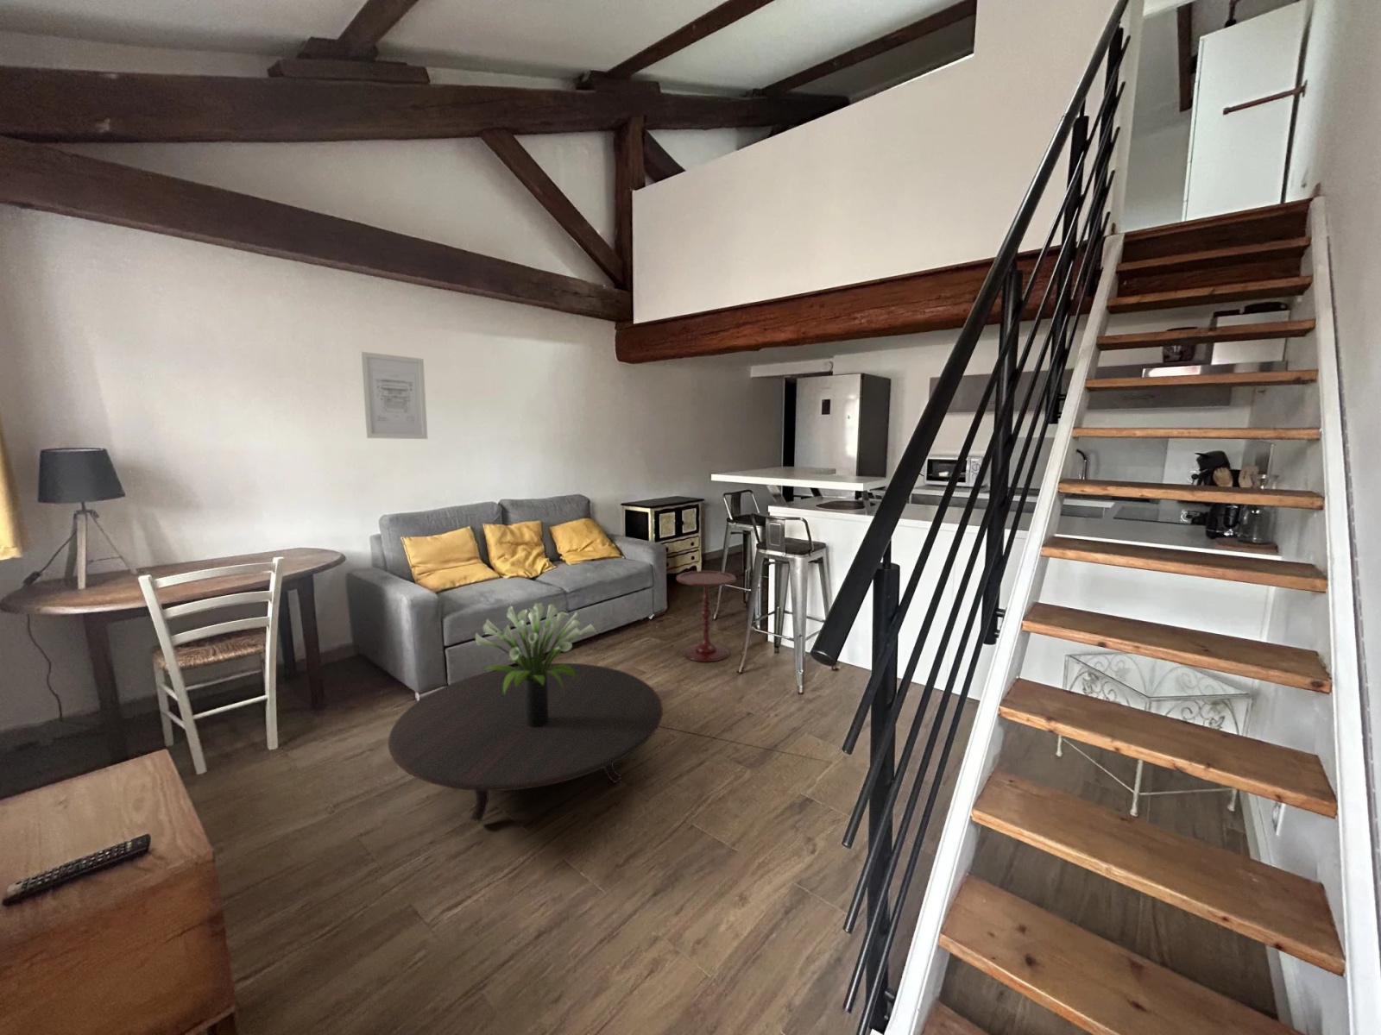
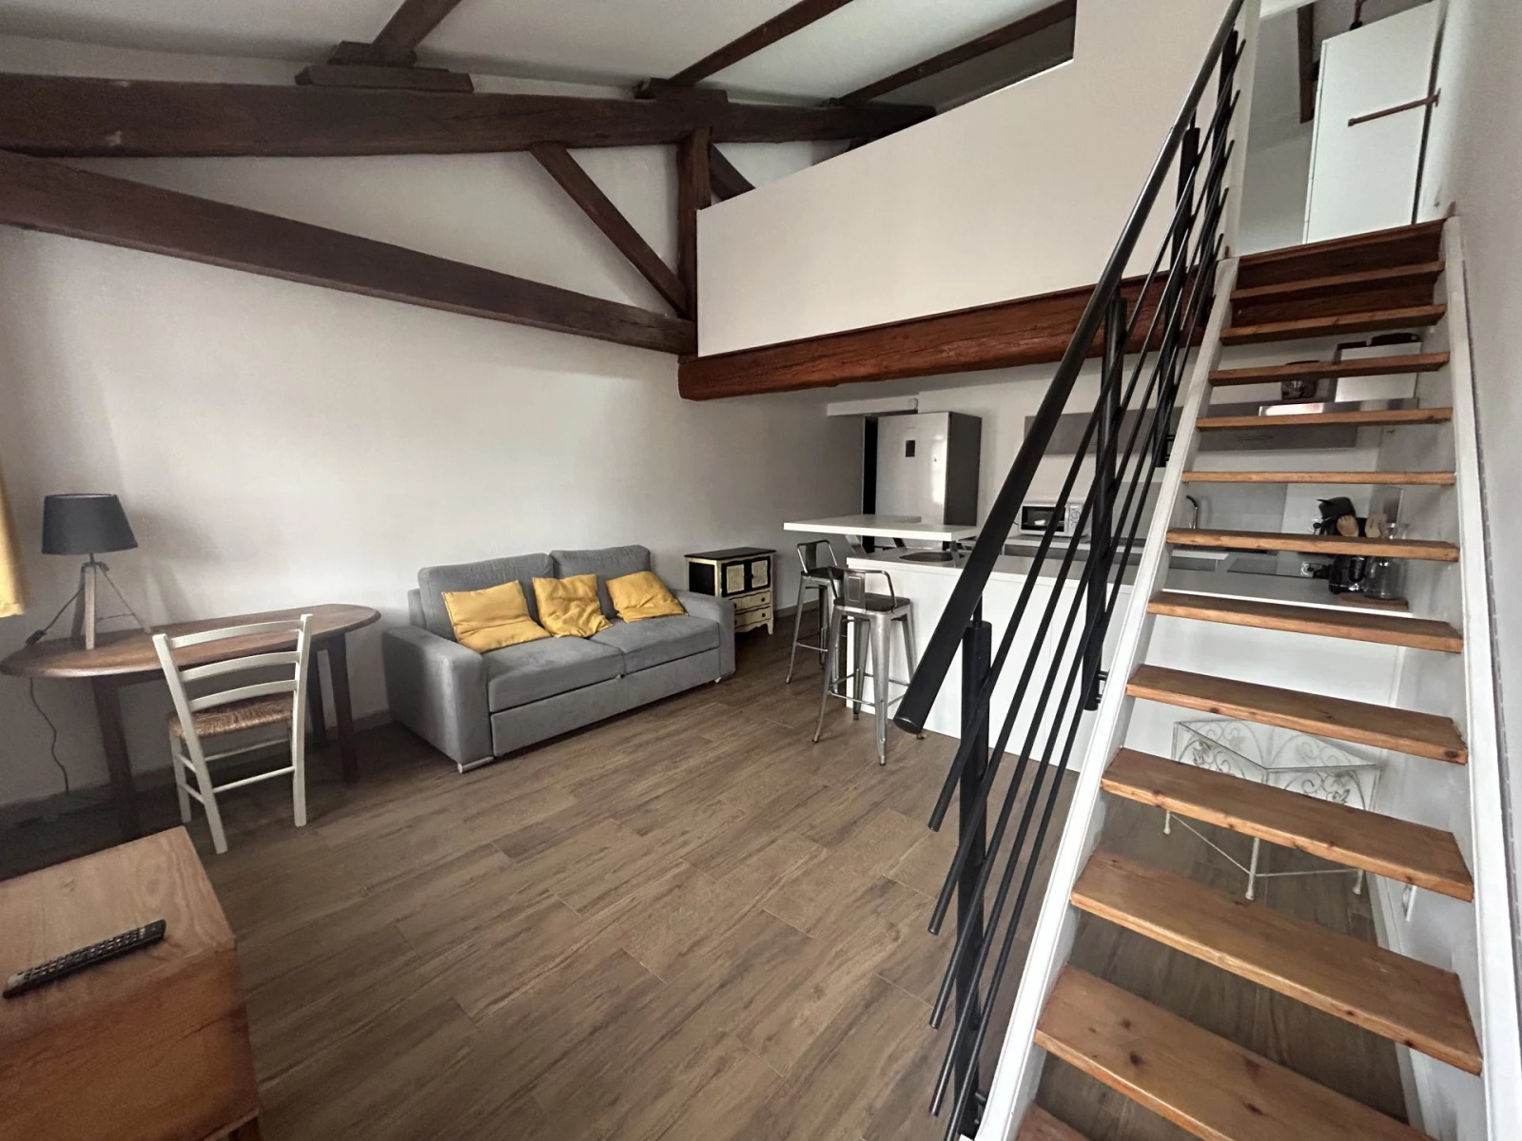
- potted plant (537, 661)
- side table (705, 615)
- table (534, 737)
- wall art (396, 397)
